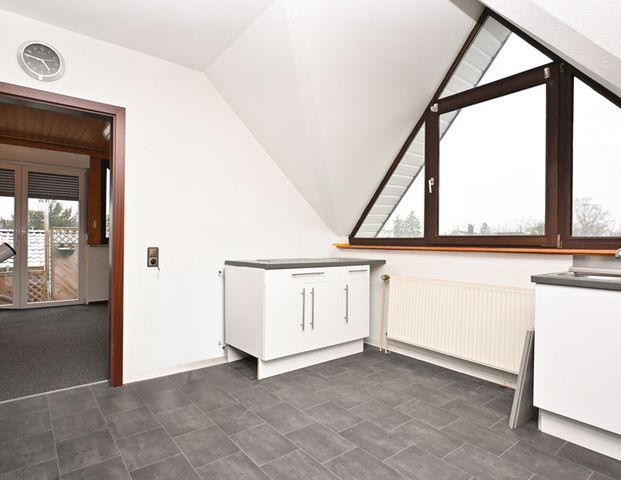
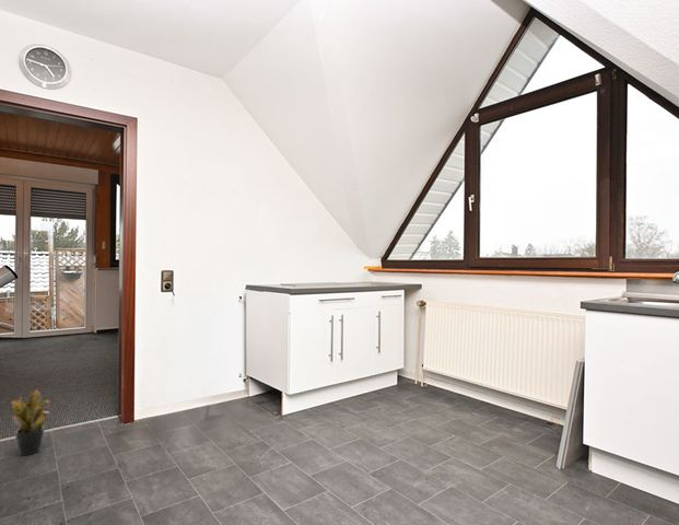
+ potted plant (32, 419)
